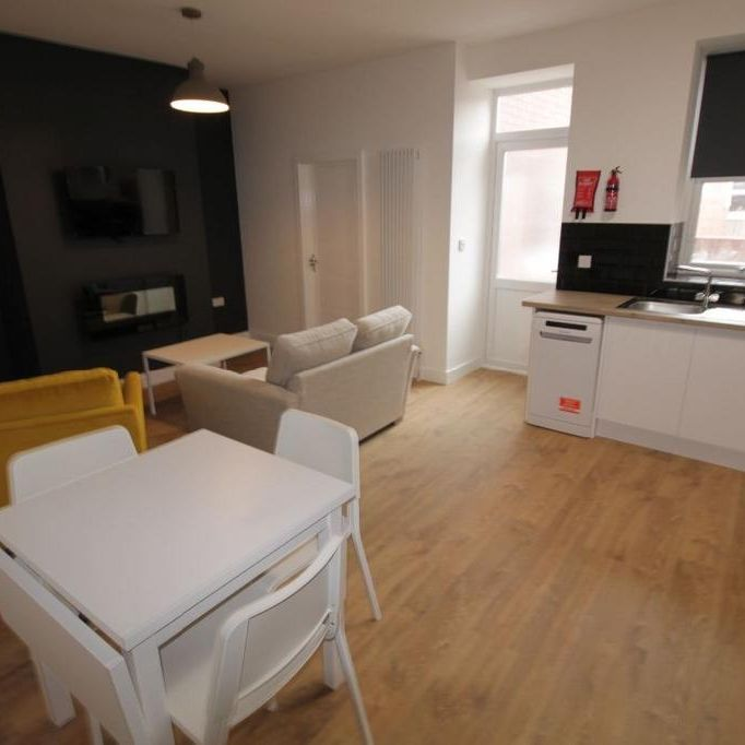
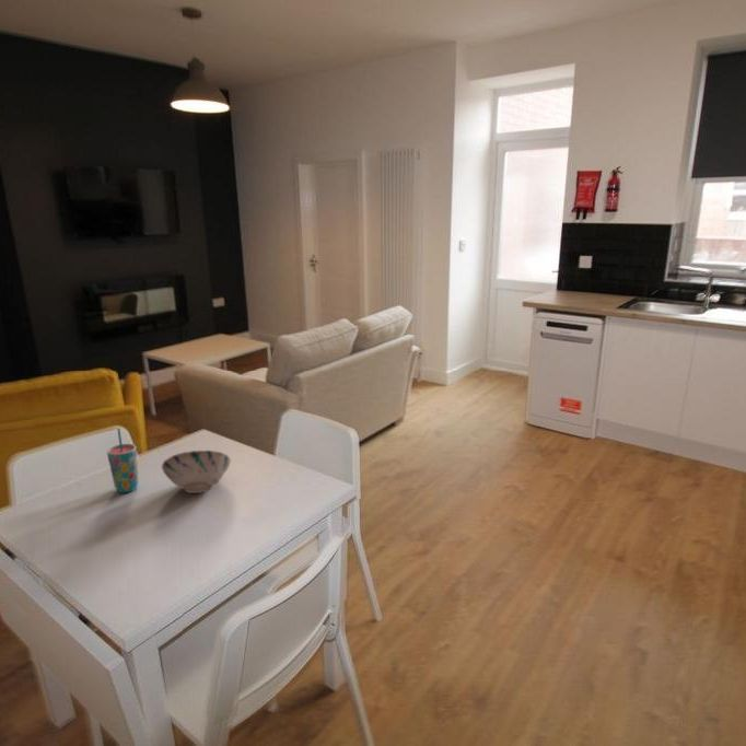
+ cup (123, 458)
+ bowl (197, 466)
